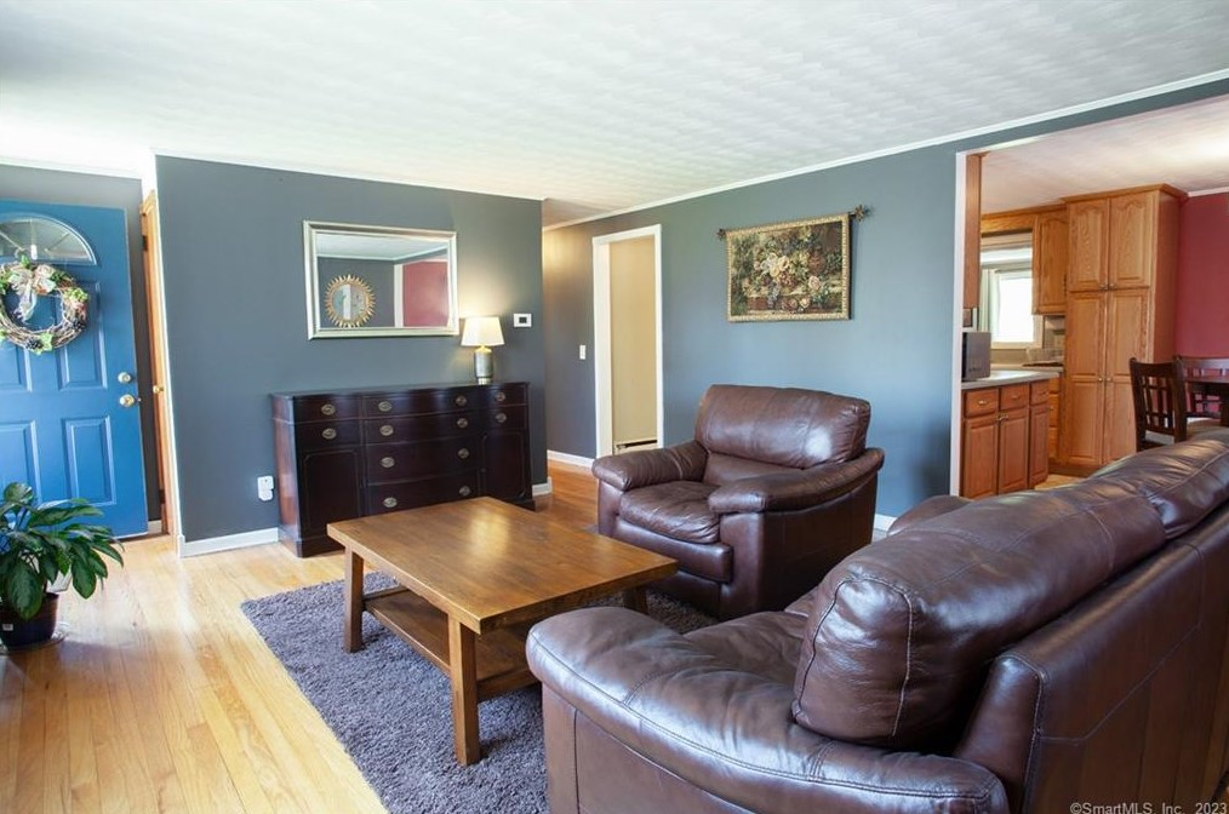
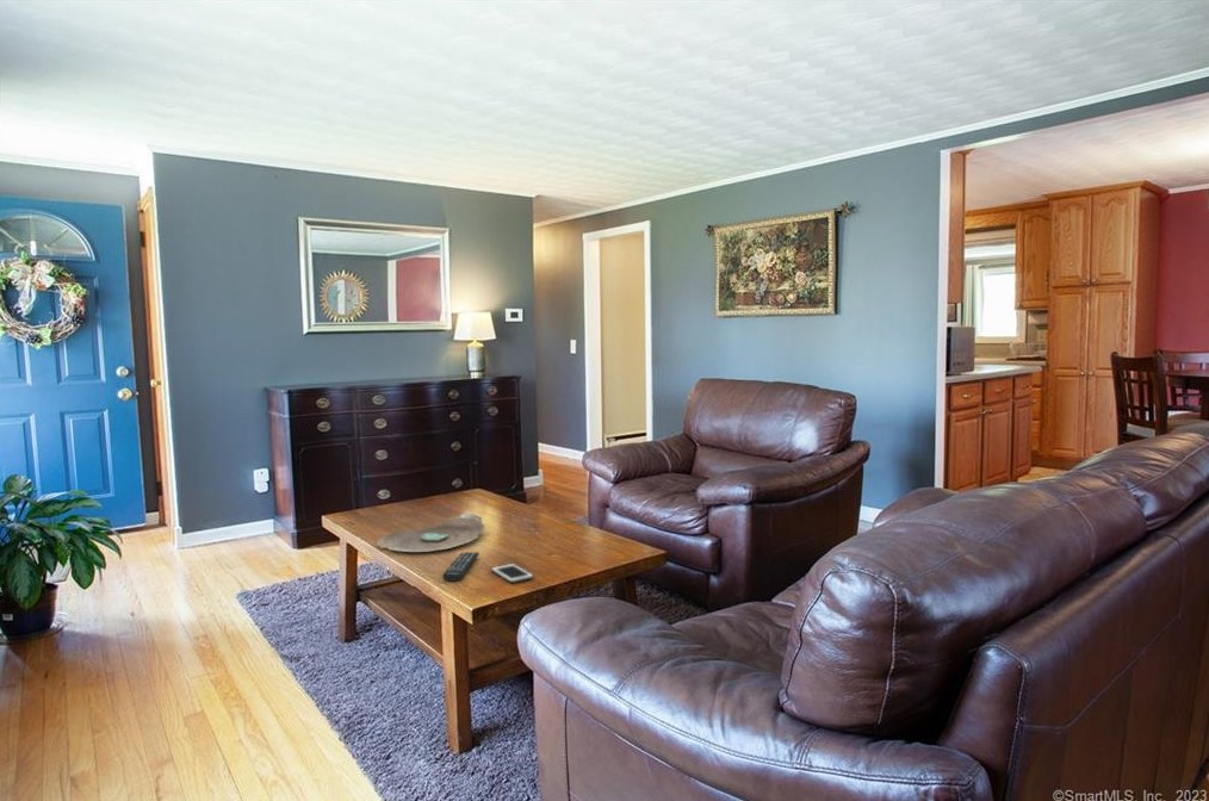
+ remote control (461, 565)
+ cell phone (512, 572)
+ decorative bowl (434, 532)
